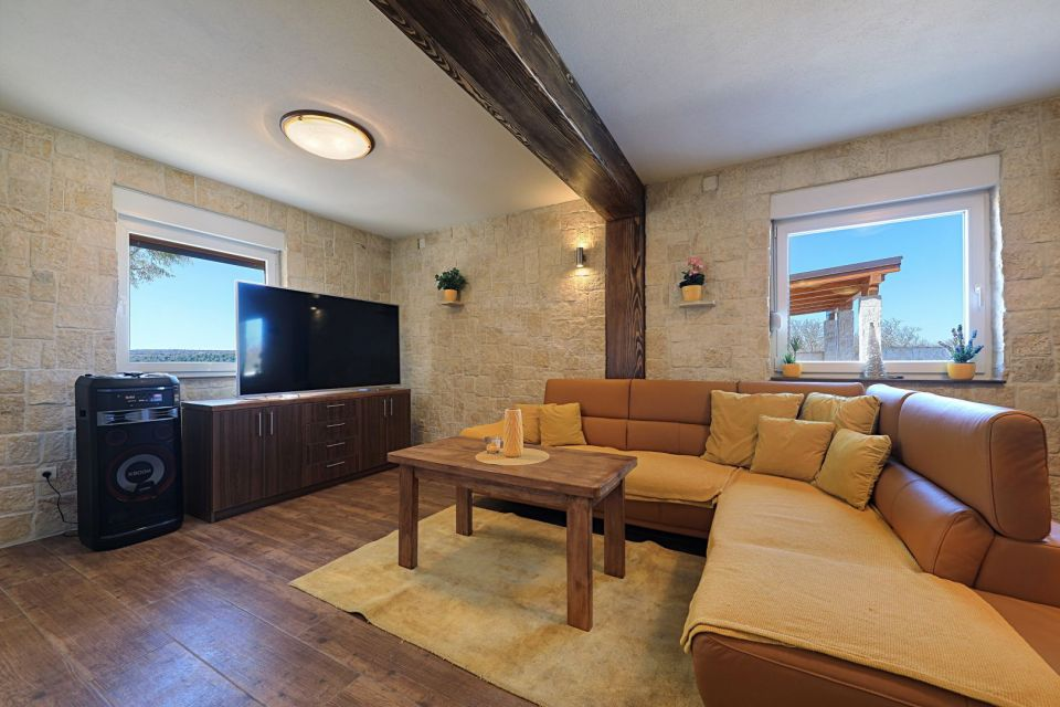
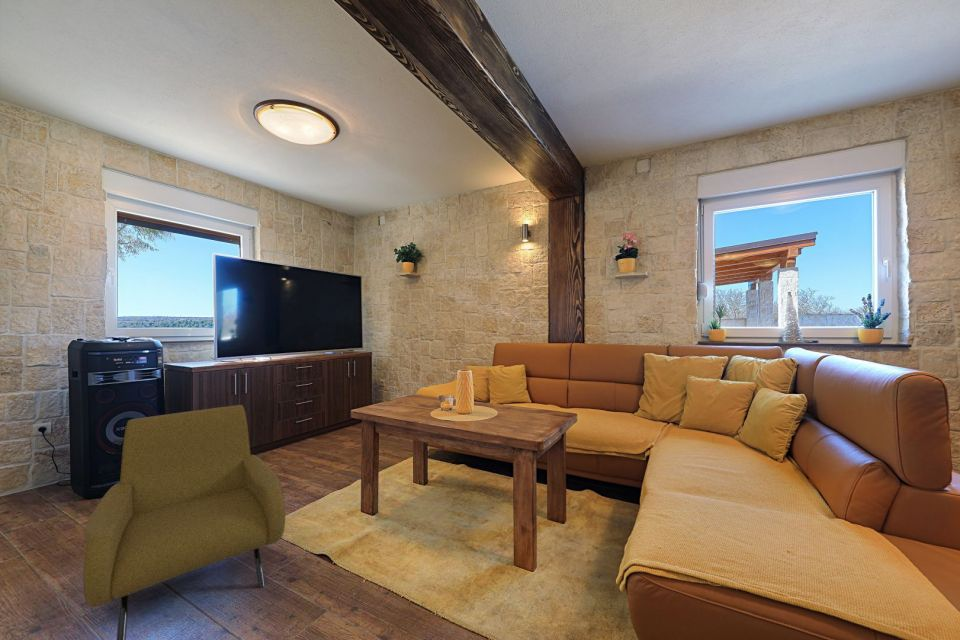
+ armchair (193, 500)
